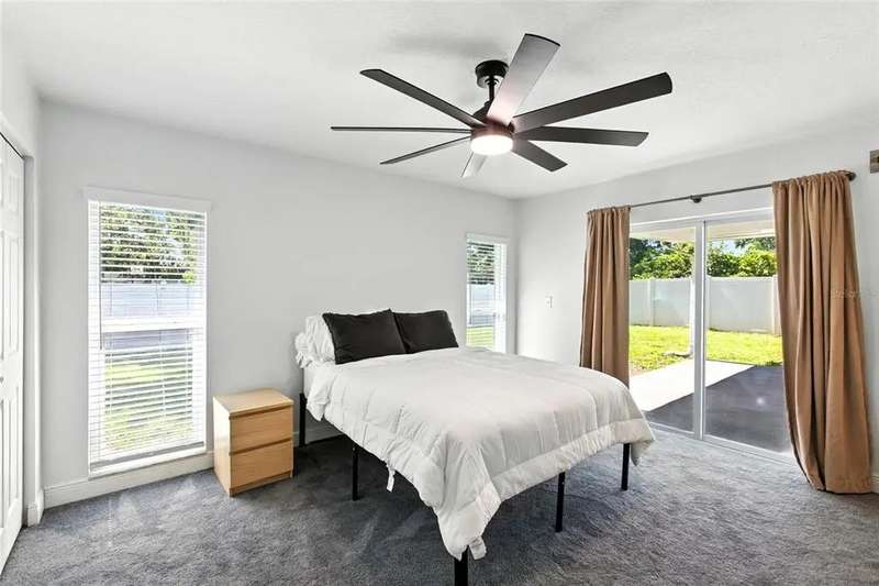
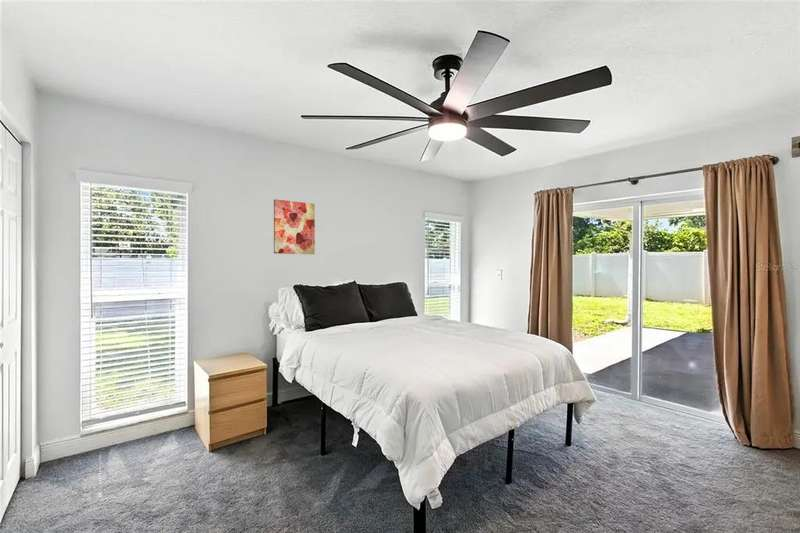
+ wall art (294, 227)
